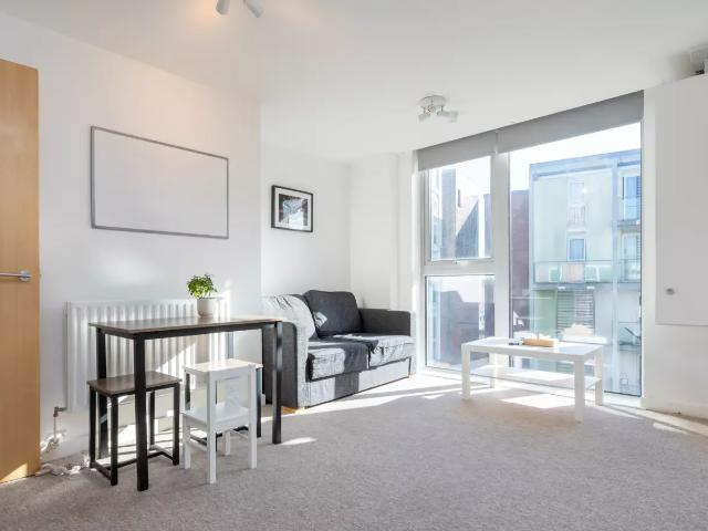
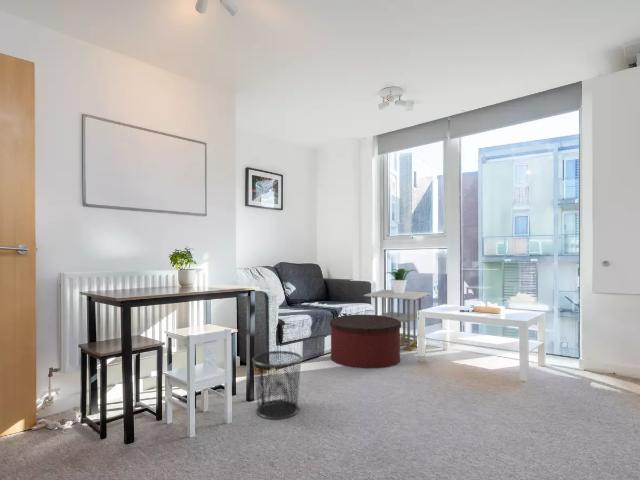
+ waste bin (277, 384)
+ side table (398, 318)
+ ottoman (365, 339)
+ potted plant (401, 280)
